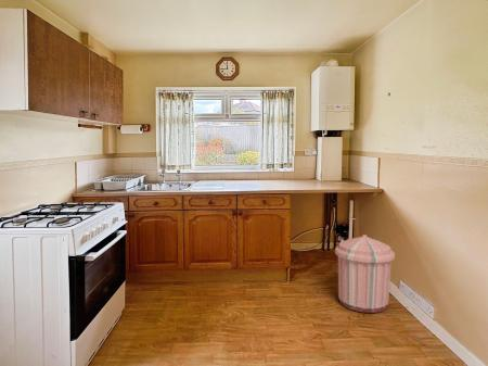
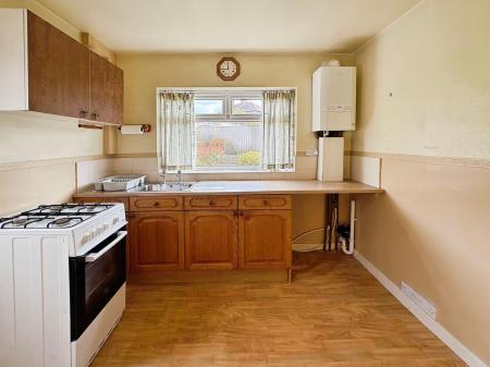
- trash can (363, 268)
